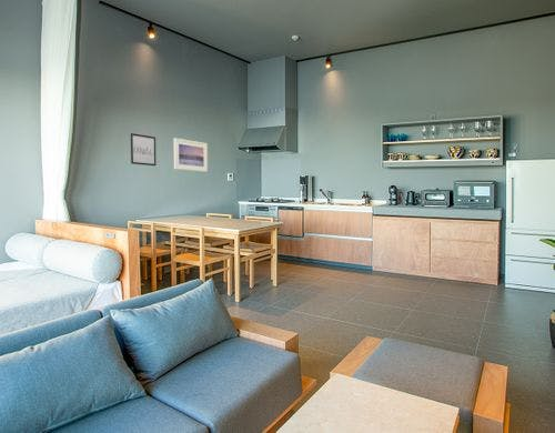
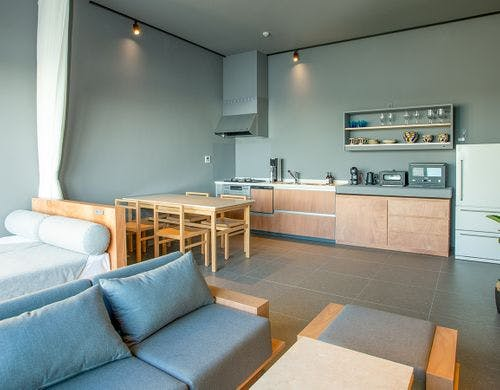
- wall art (143, 150)
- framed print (191, 155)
